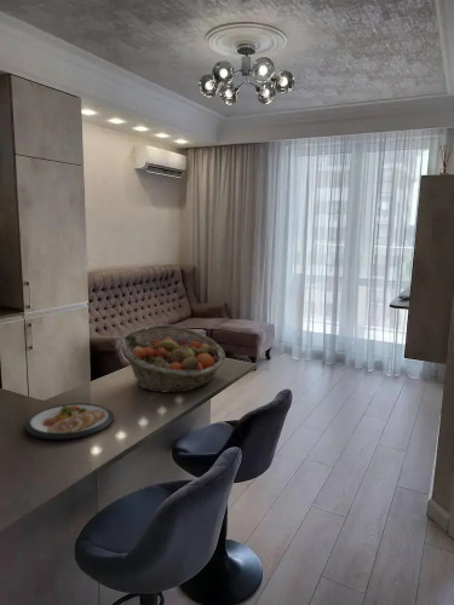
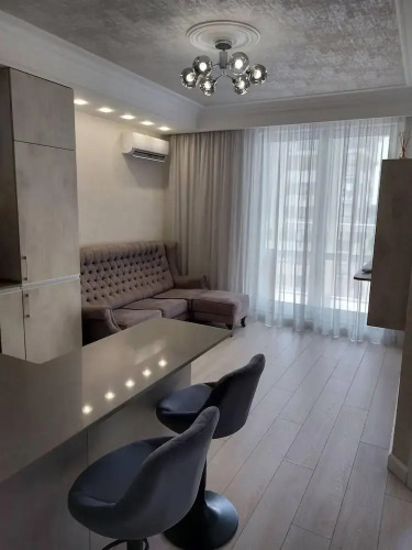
- fruit basket (173, 356)
- dish (70, 417)
